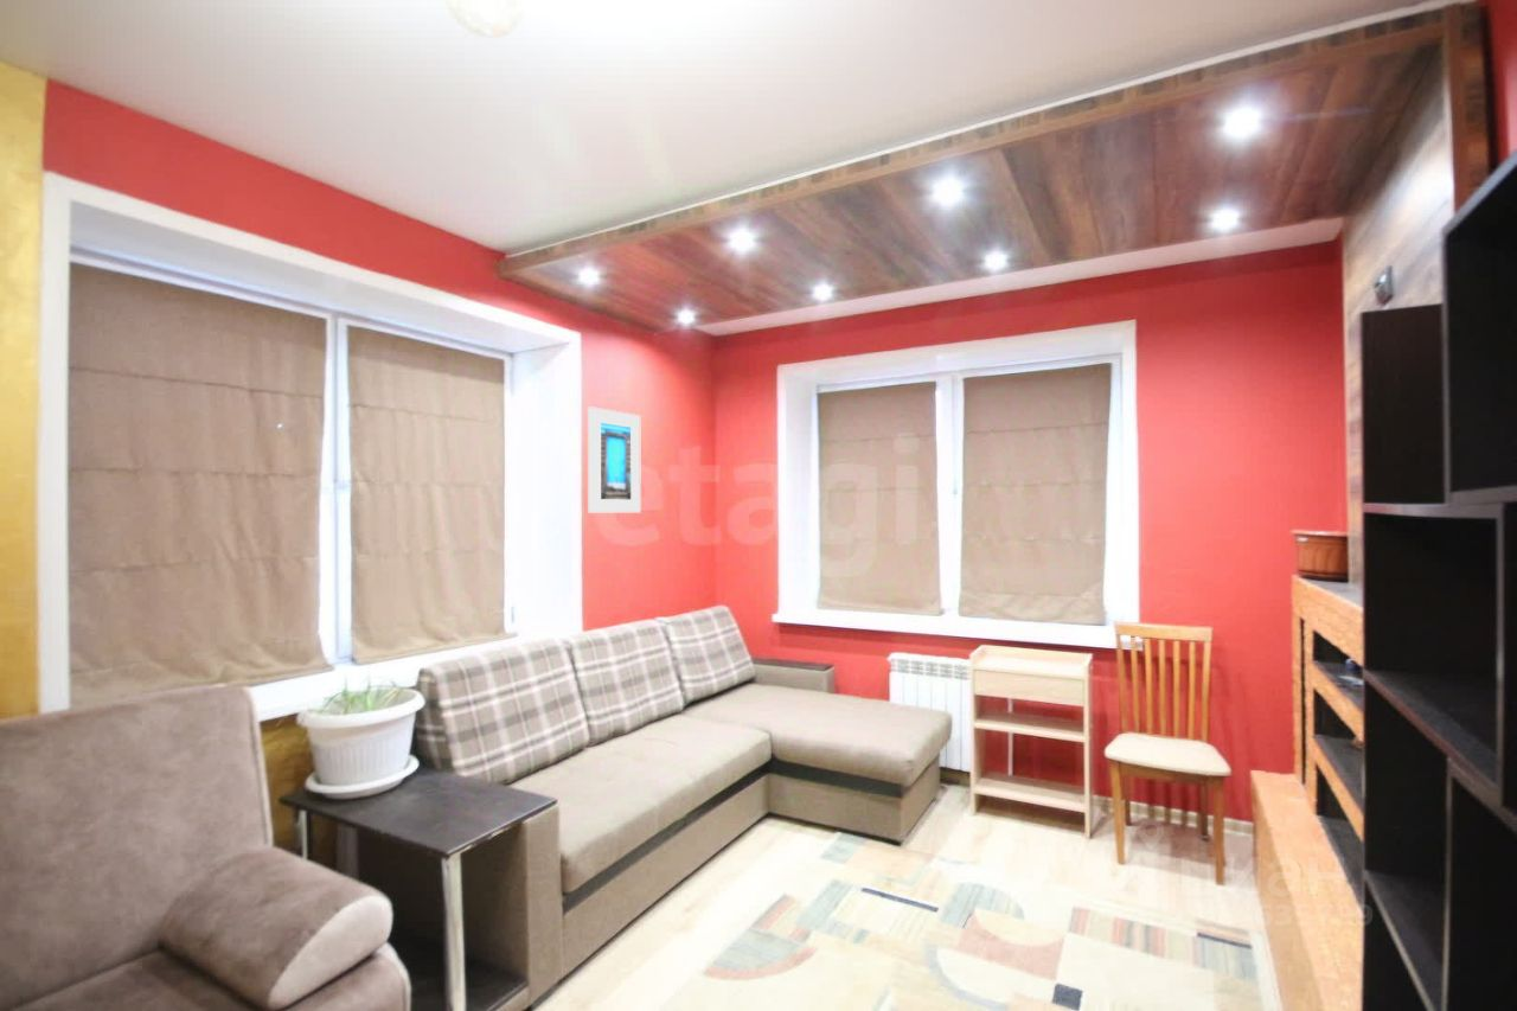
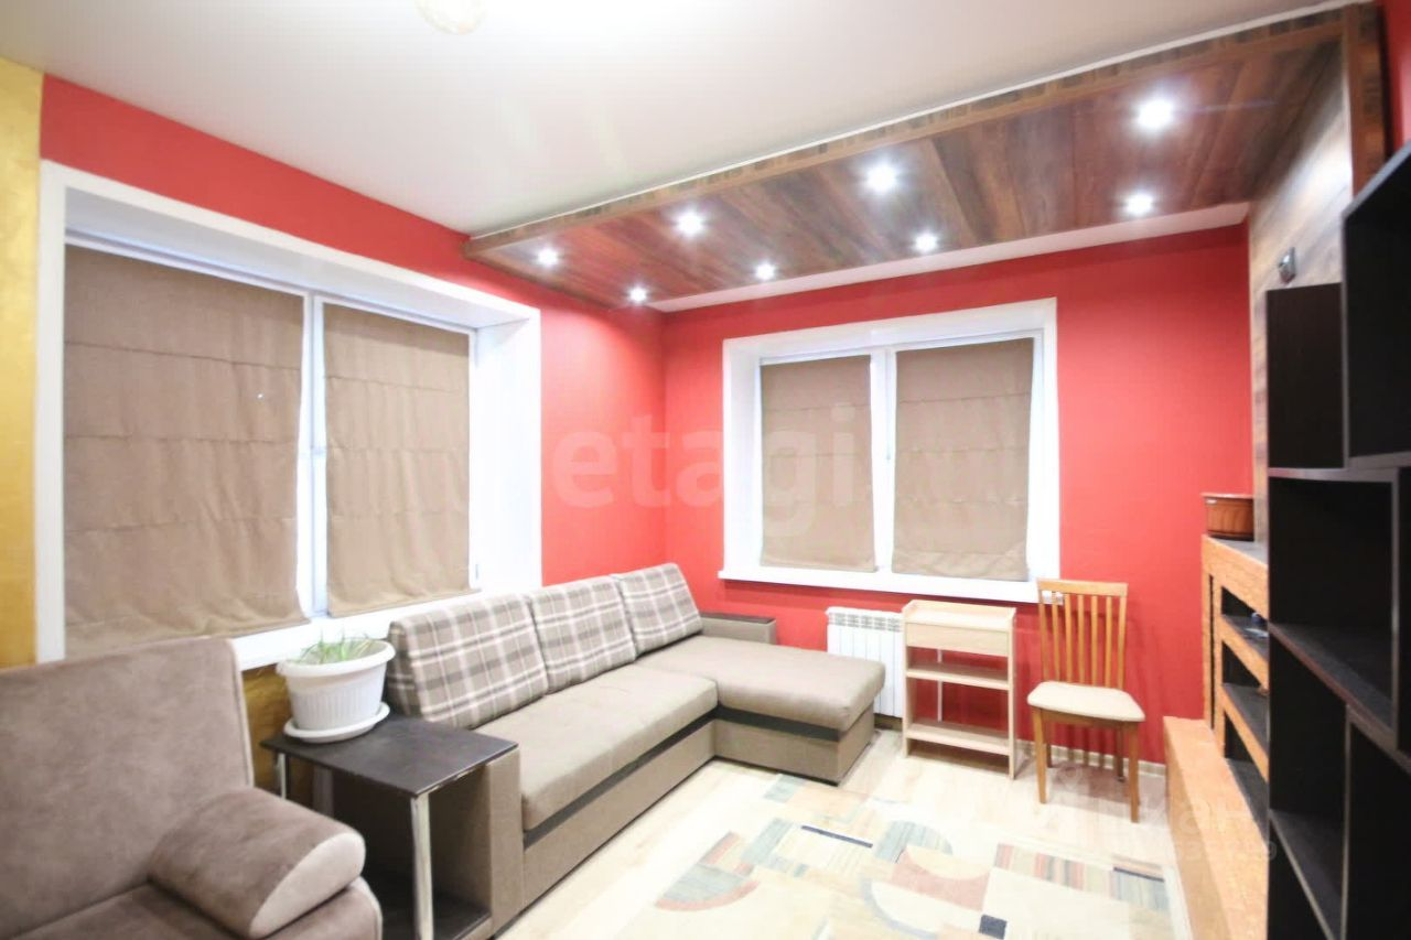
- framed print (615, 461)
